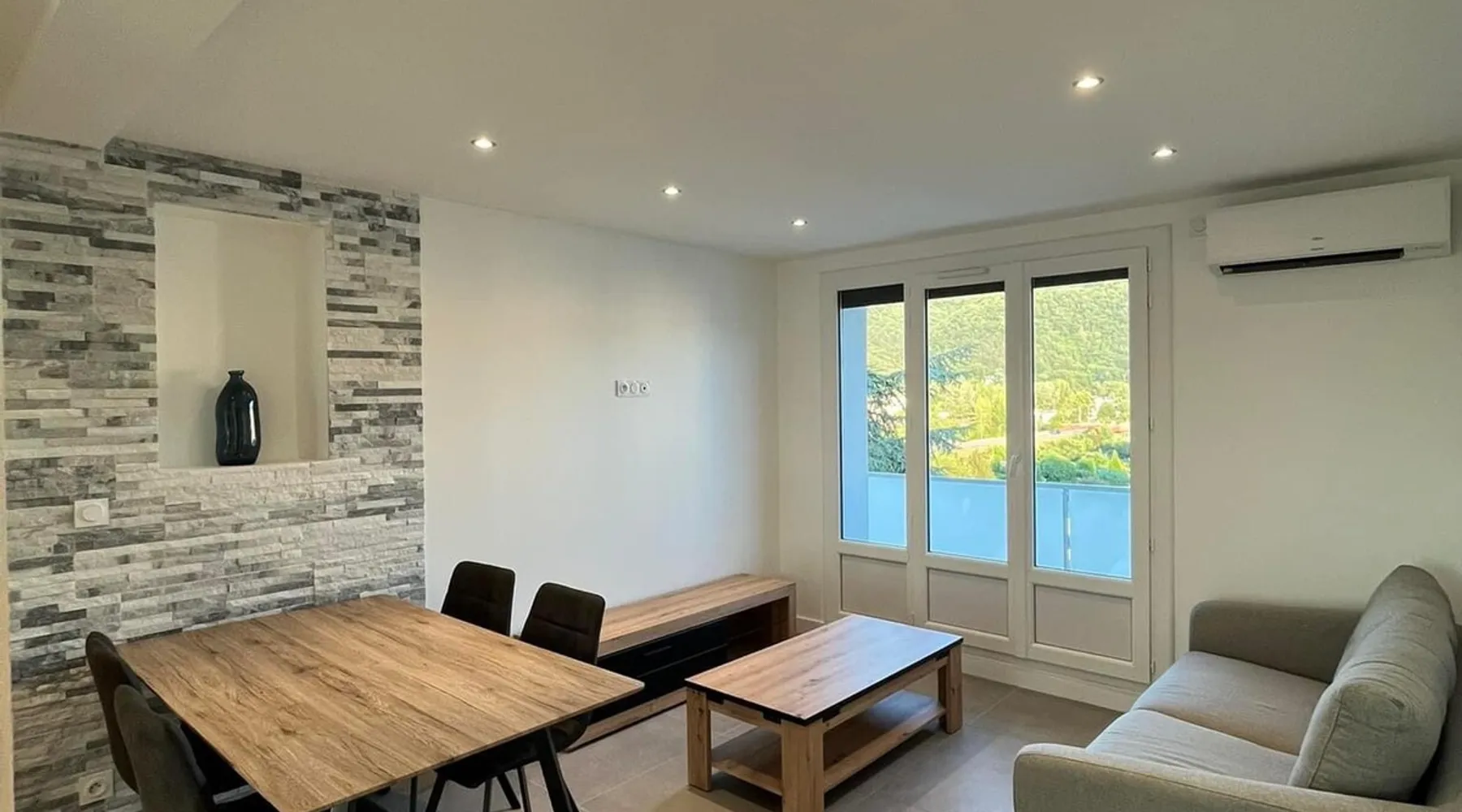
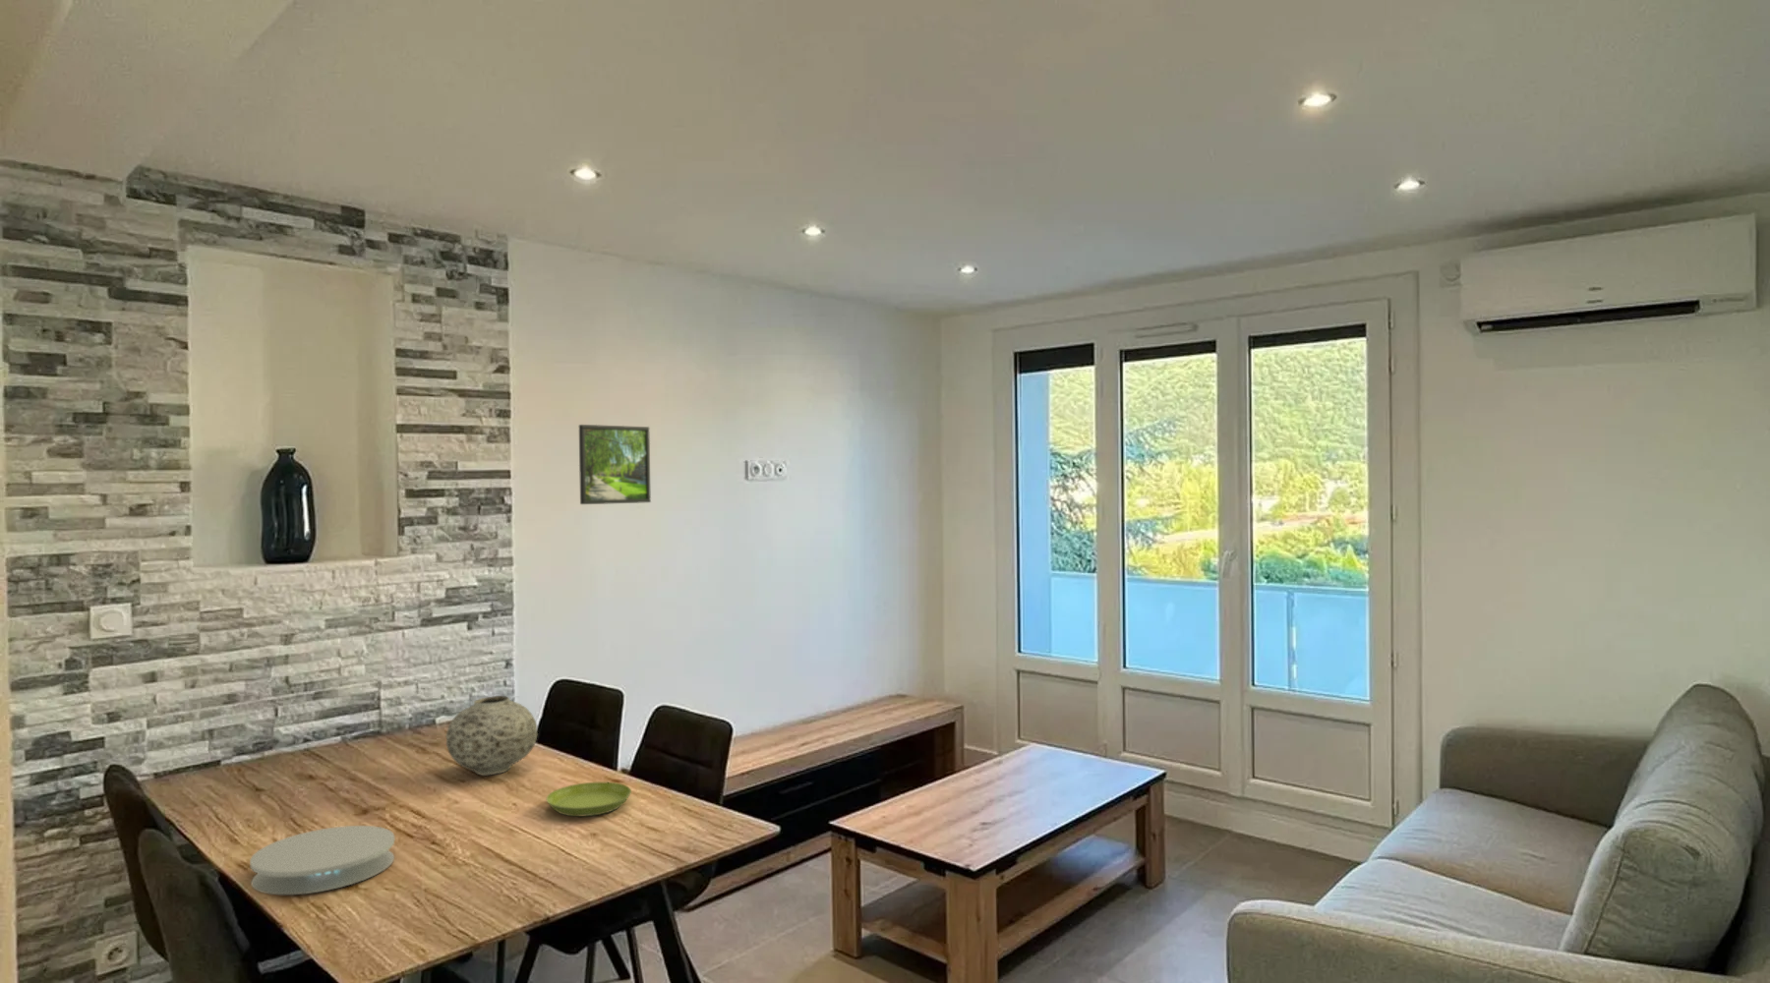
+ plate (324, 858)
+ saucer (590, 800)
+ vase (492, 735)
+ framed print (615, 464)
